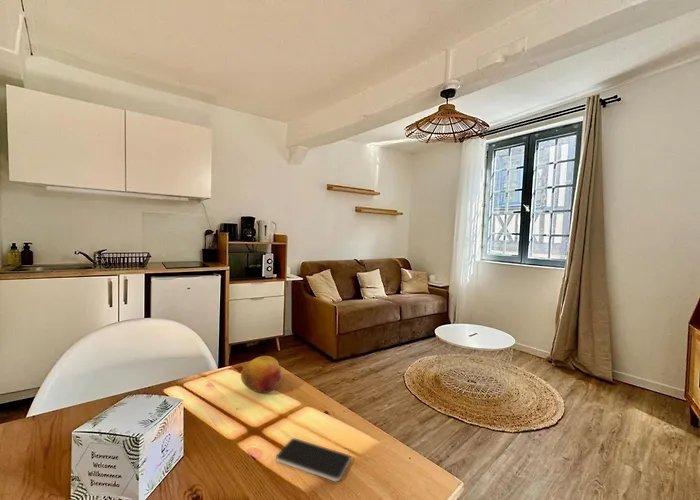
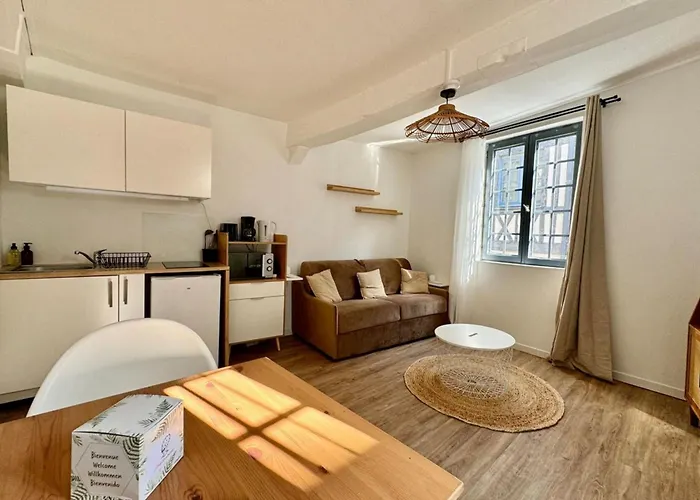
- fruit (262, 372)
- smartphone (313, 458)
